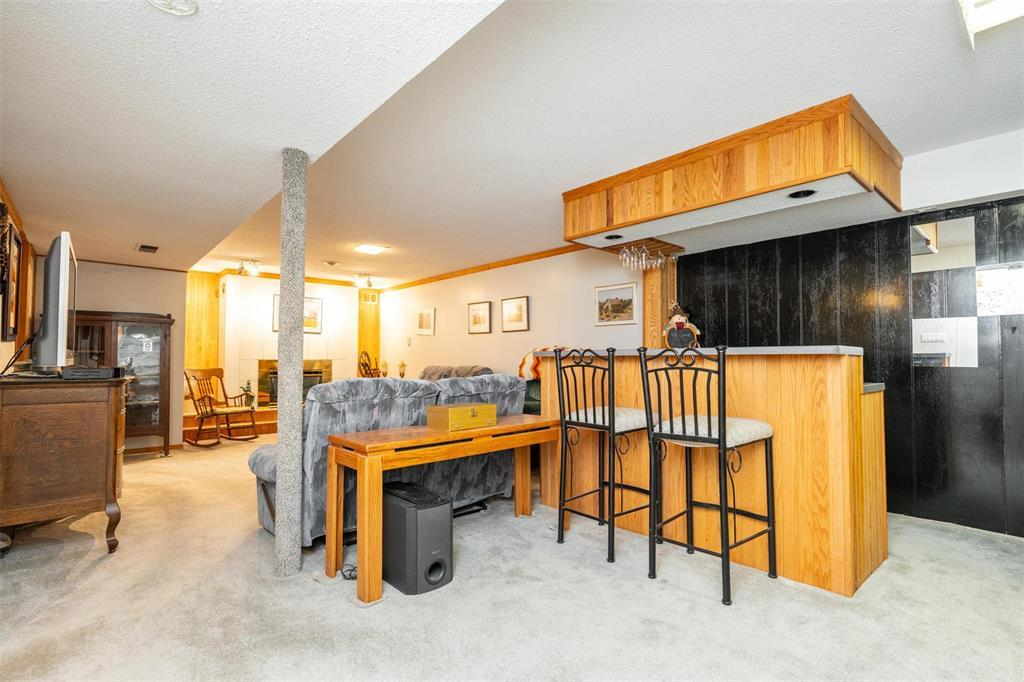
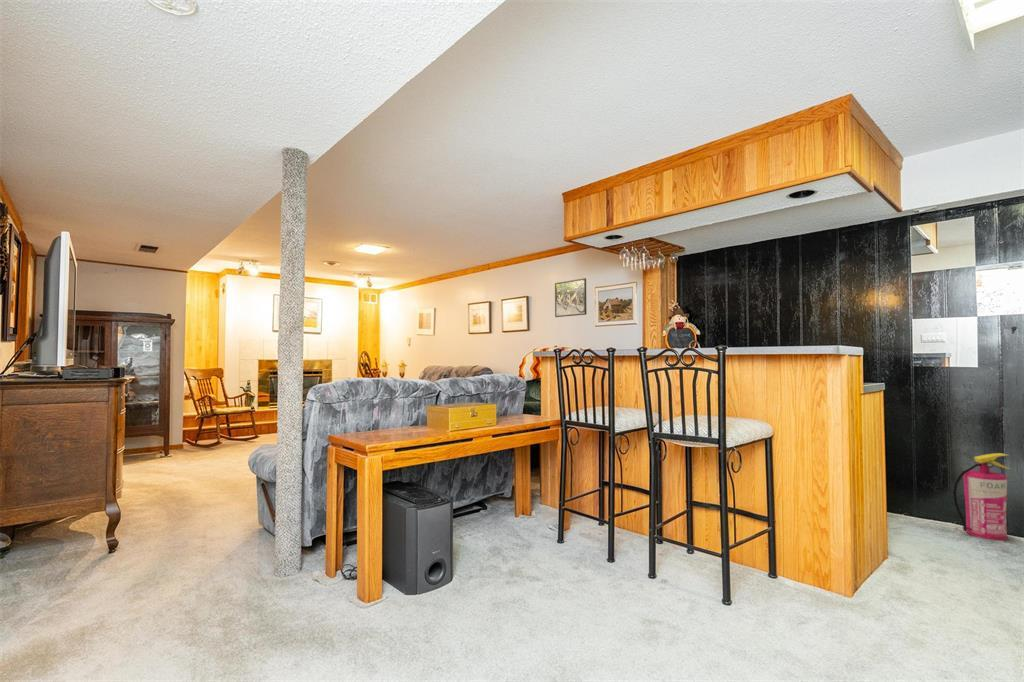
+ fire extinguisher (982, 494)
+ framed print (570, 298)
